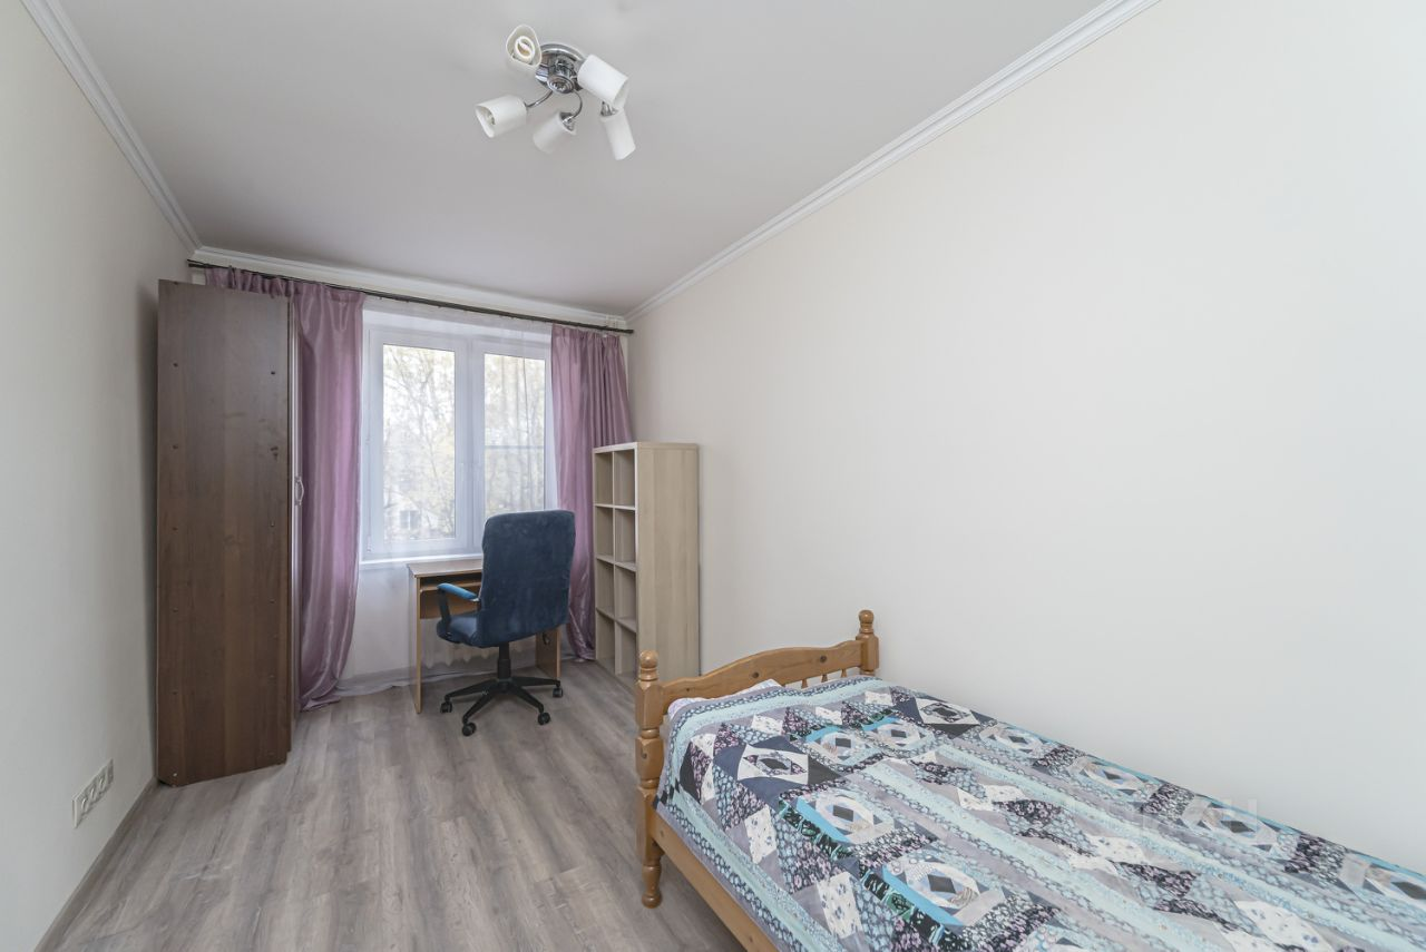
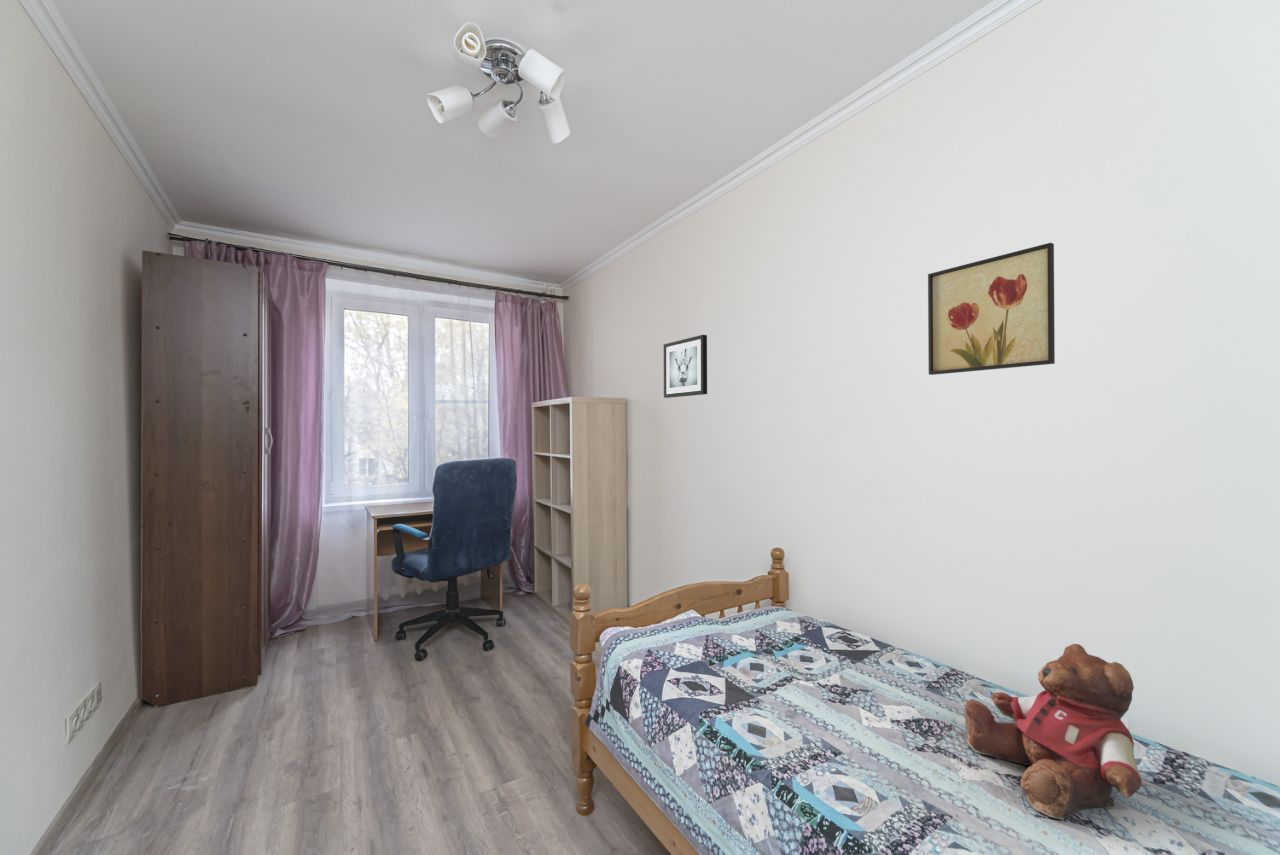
+ wall art (684, 367)
+ wall art (986, 315)
+ teddy bear (1055, 712)
